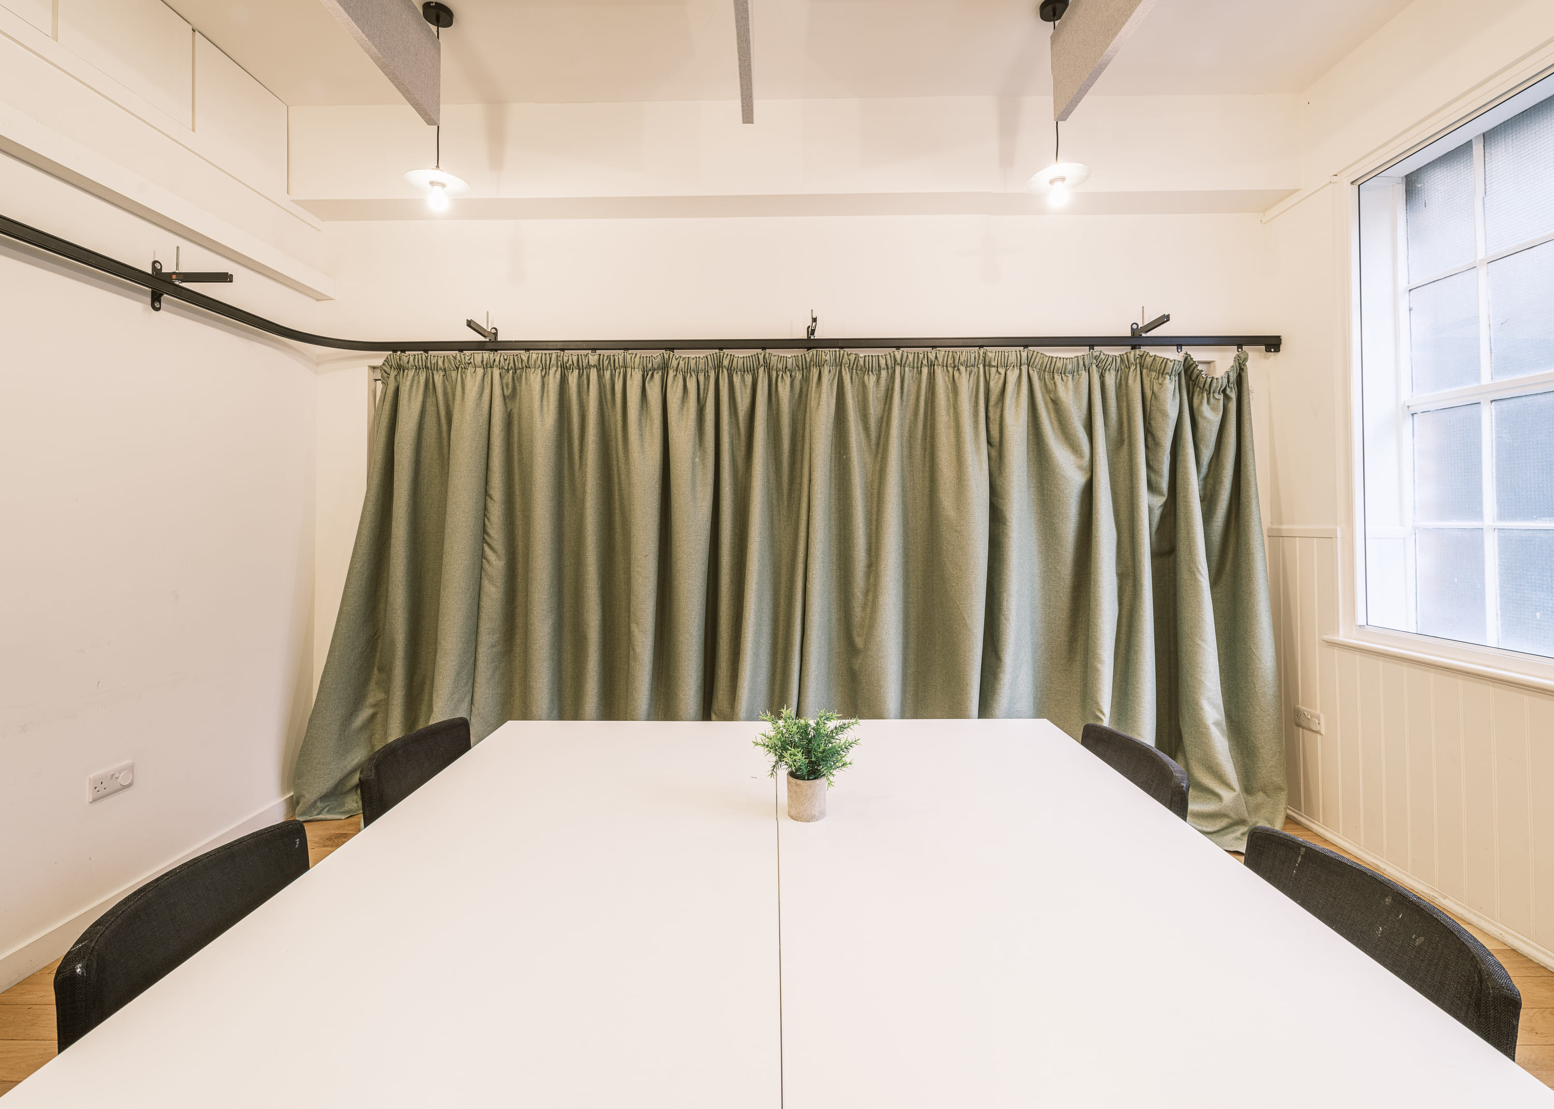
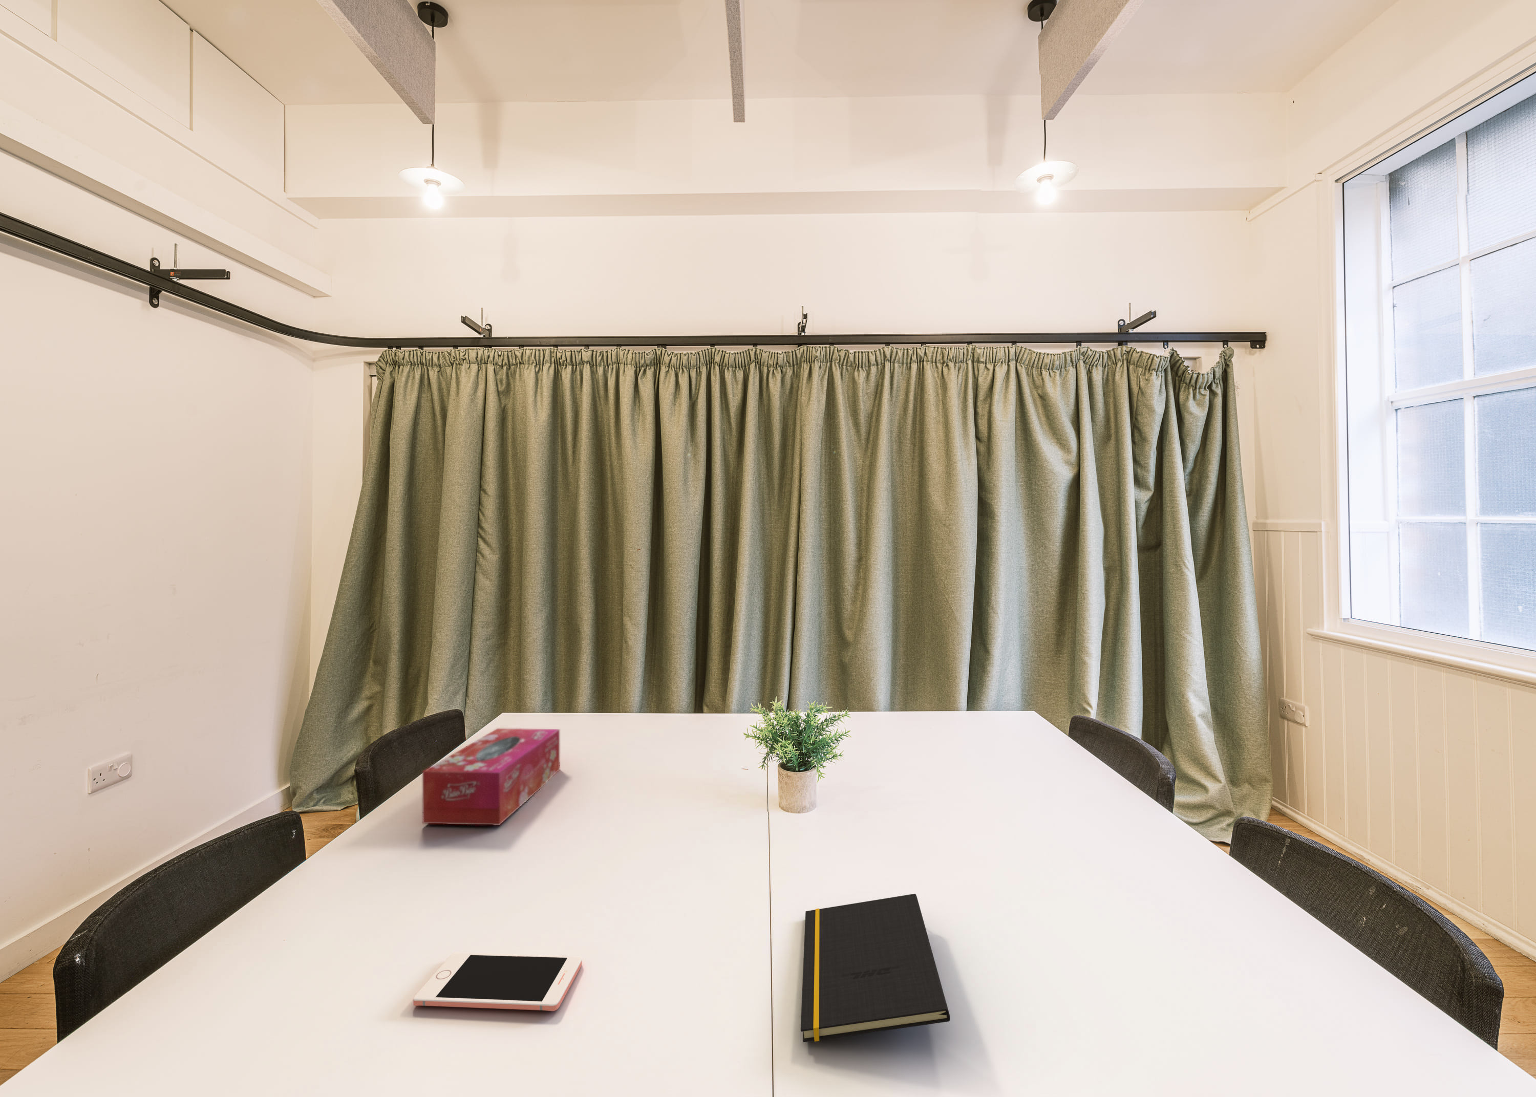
+ tissue box (499, 771)
+ cell phone (501, 981)
+ notepad (867, 958)
